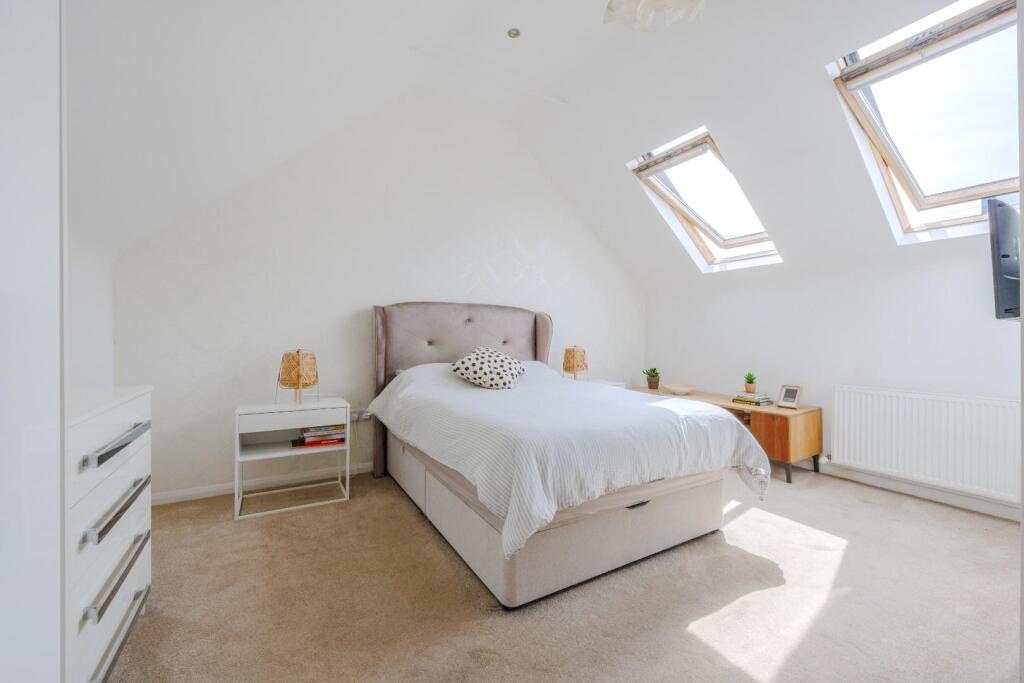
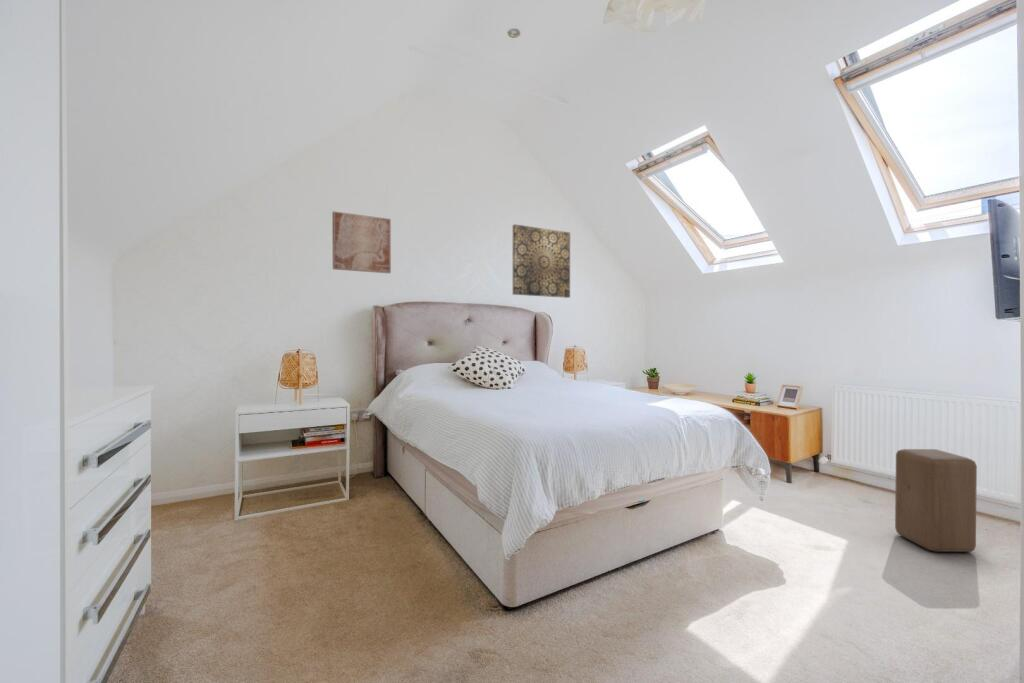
+ wall art (362, 243)
+ wall art (542, 262)
+ stool (934, 498)
